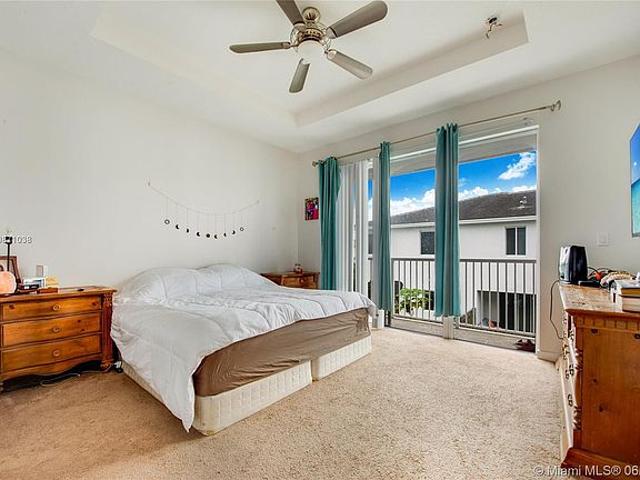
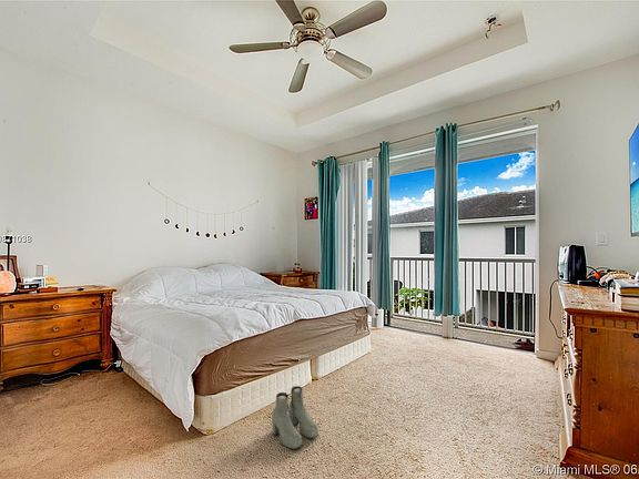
+ boots (294, 414)
